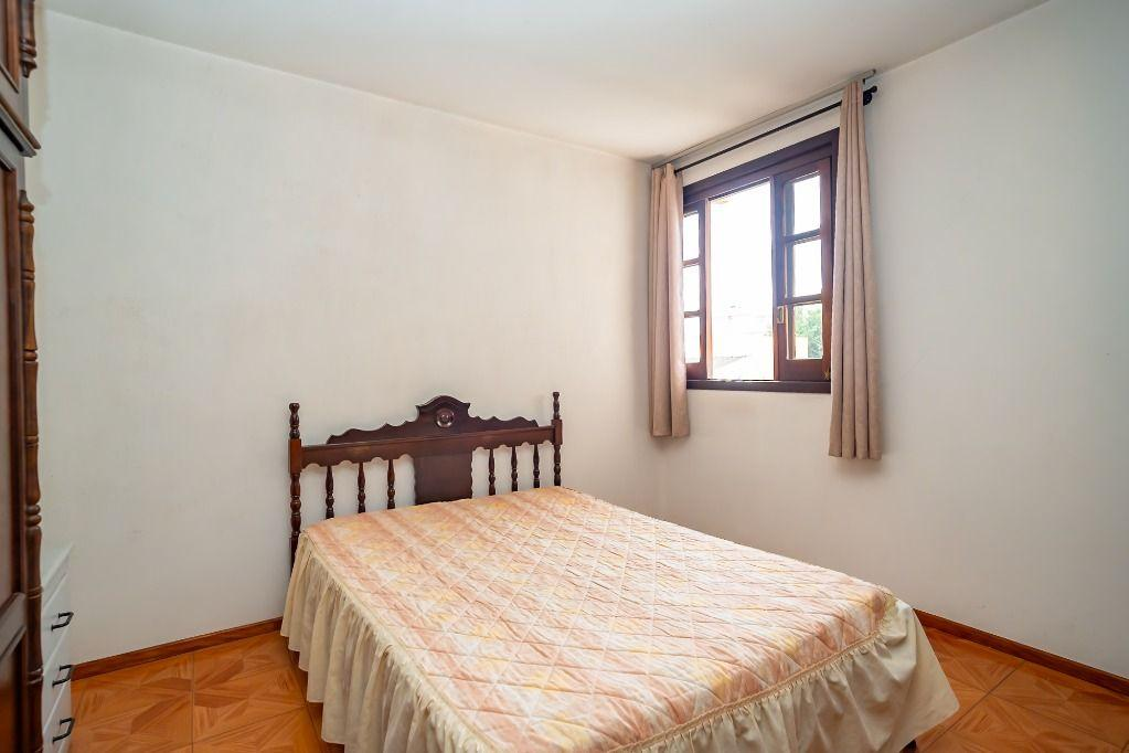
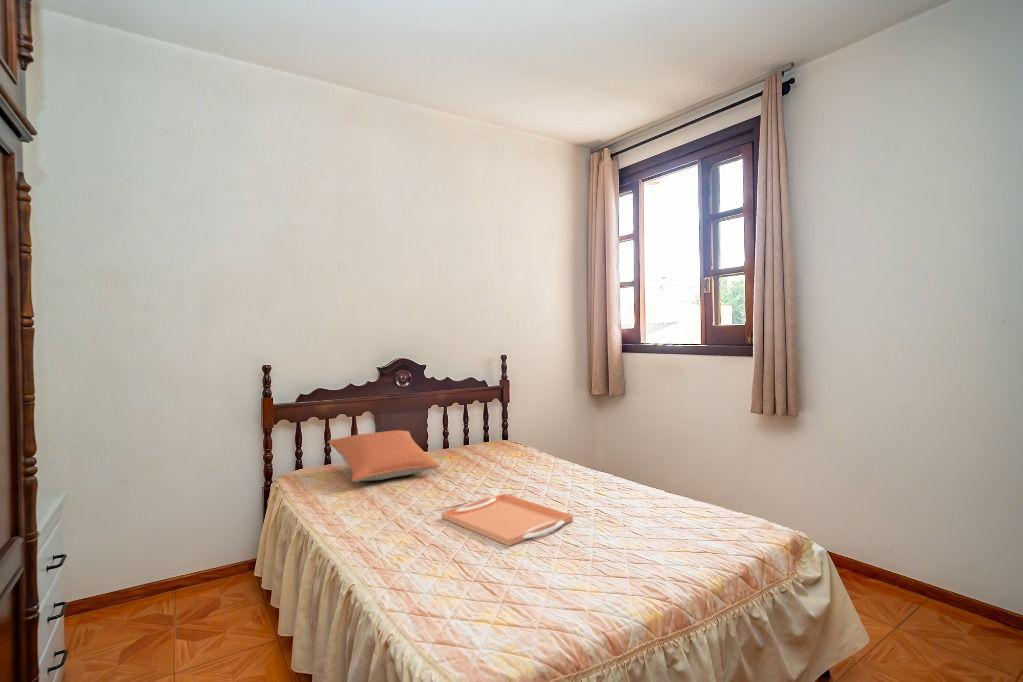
+ pillow (383, 454)
+ serving tray (506, 516)
